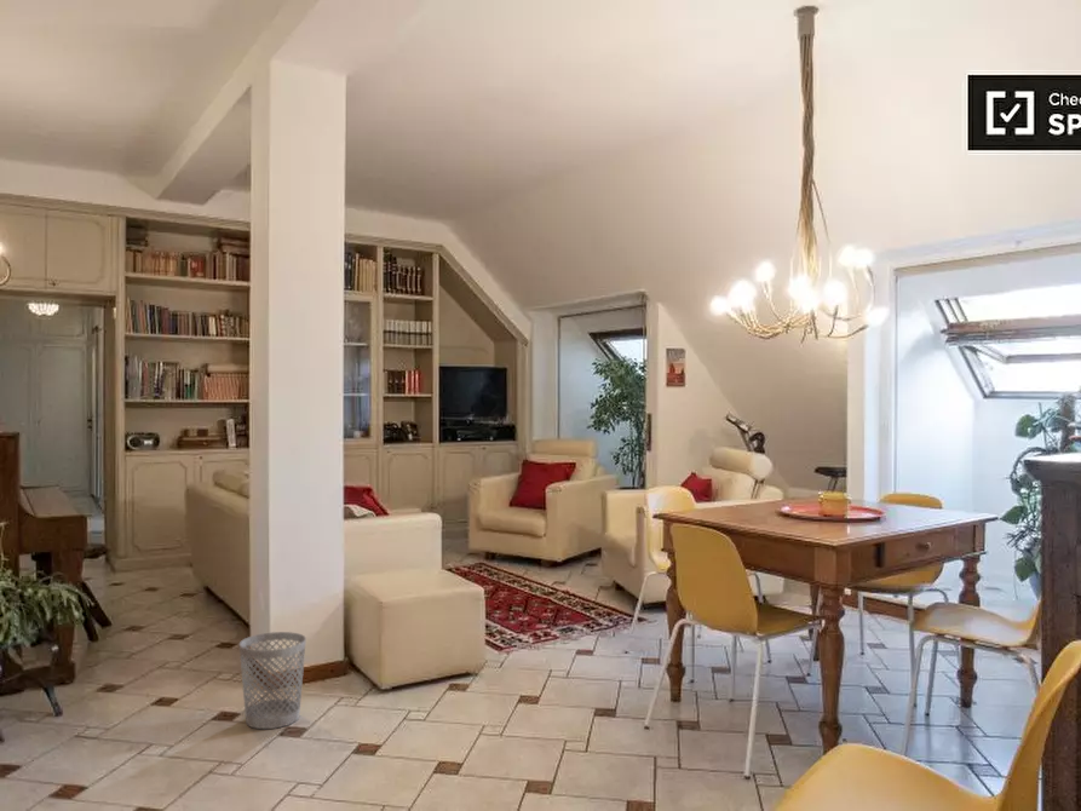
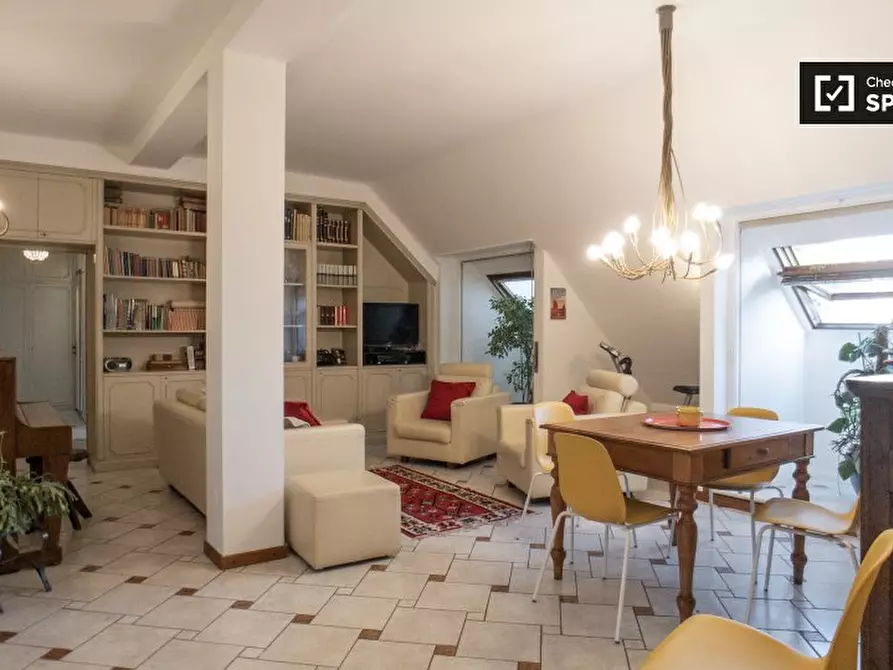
- wastebasket (272, 679)
